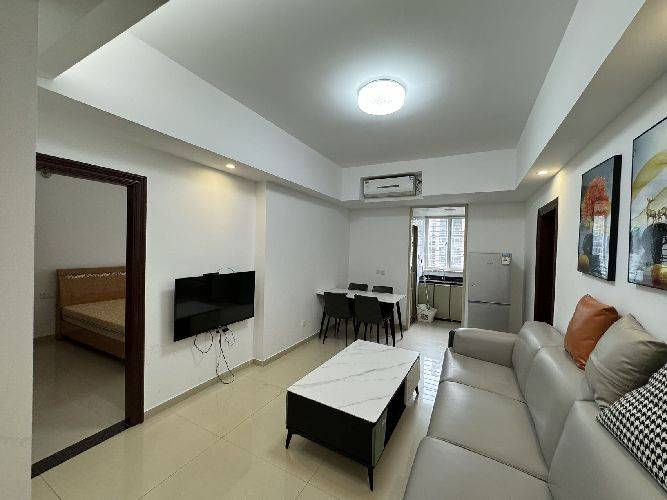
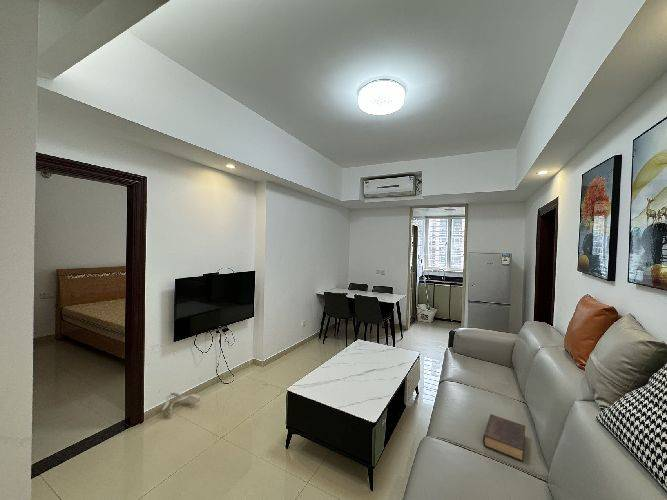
+ book (504, 435)
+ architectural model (179, 400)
